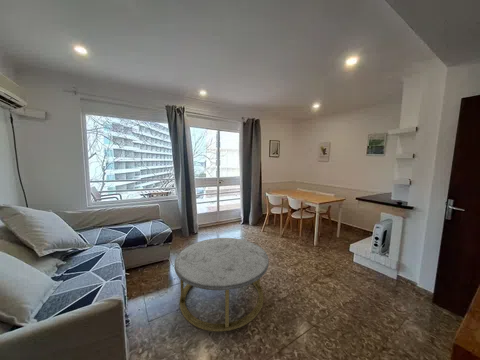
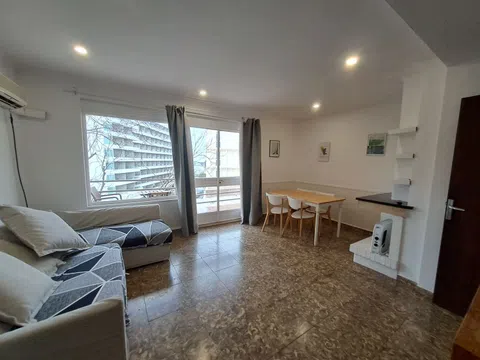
- coffee table (222, 275)
